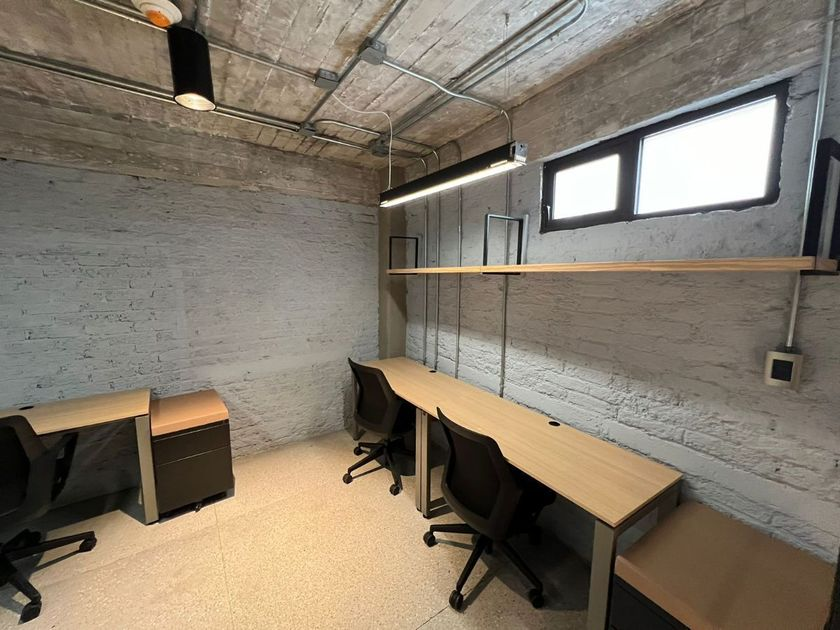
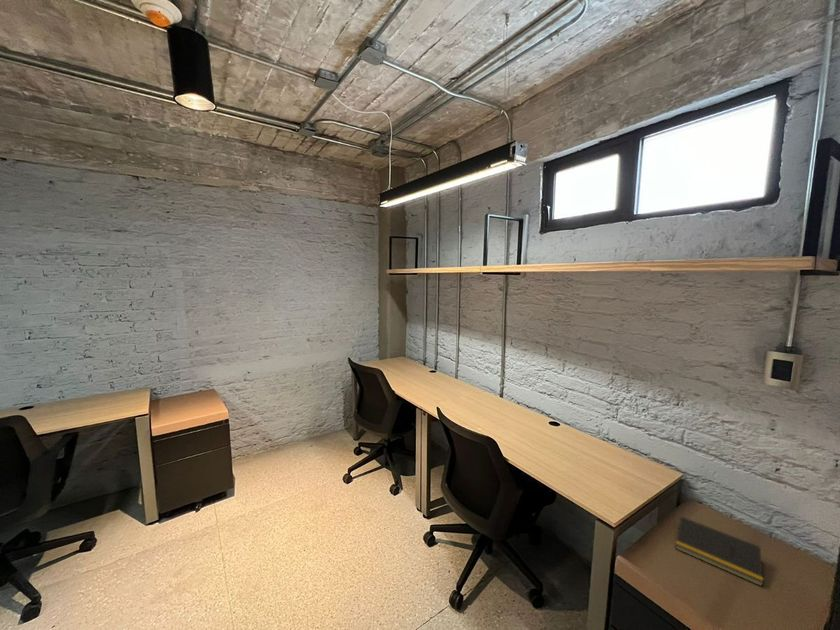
+ notepad (717, 547)
